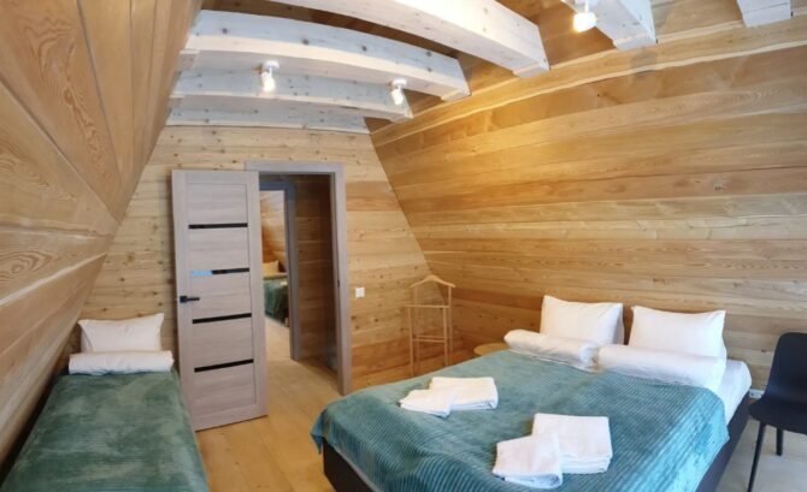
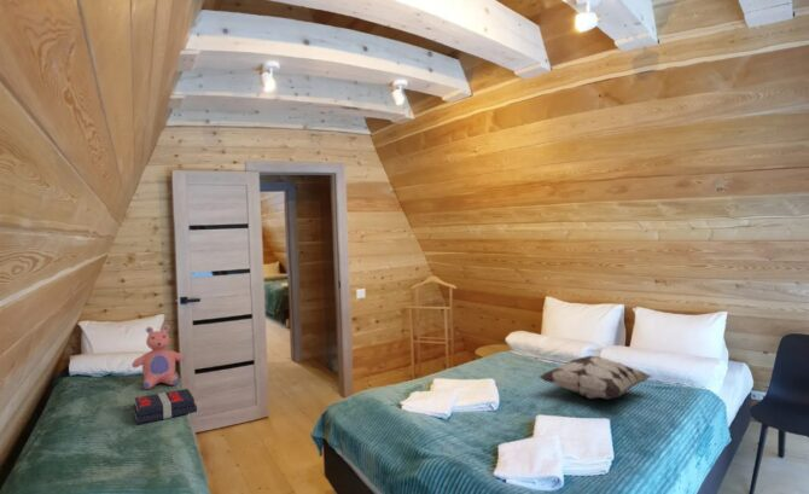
+ book (164, 405)
+ teddy bear (158, 355)
+ decorative pillow (594, 376)
